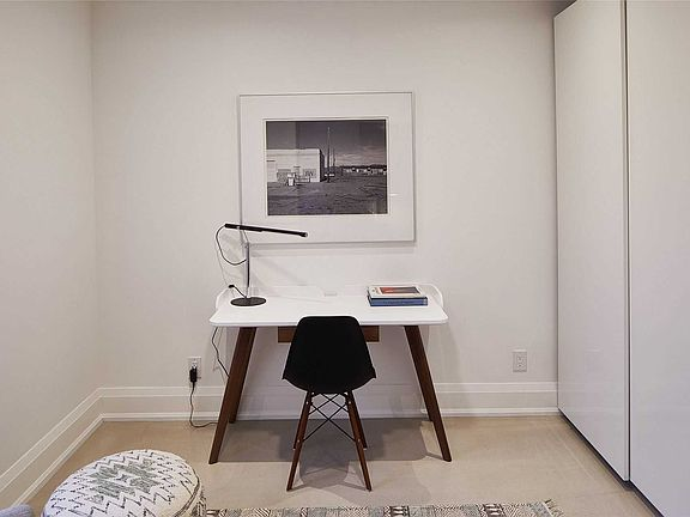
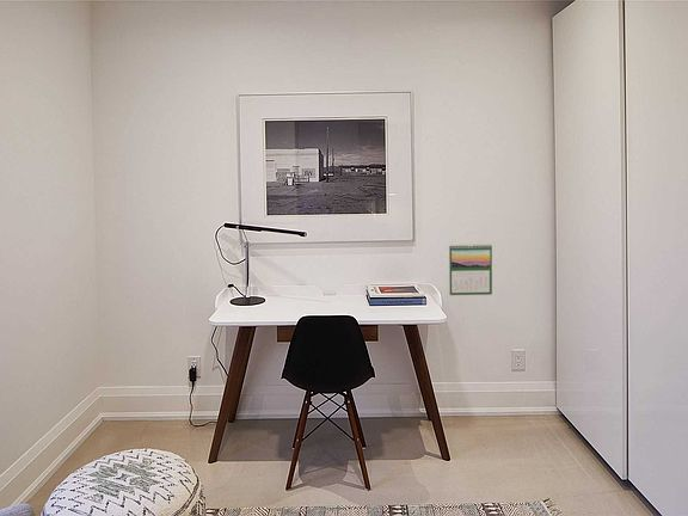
+ calendar (471, 269)
